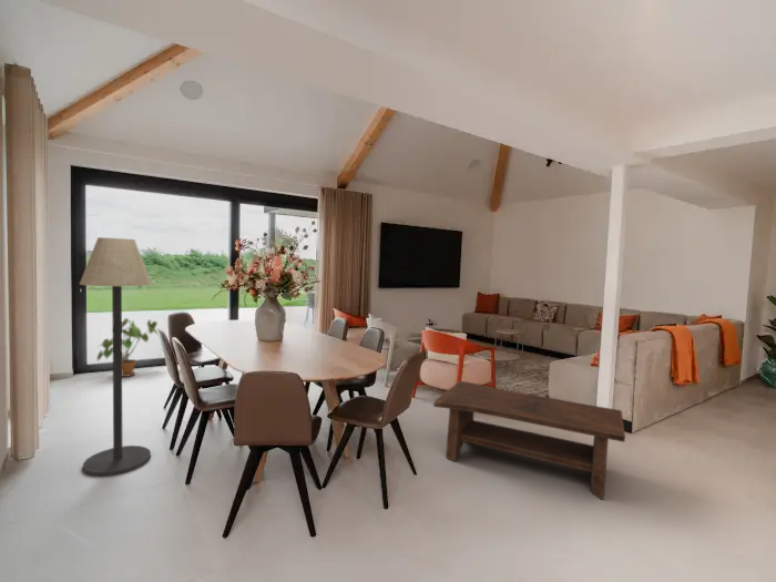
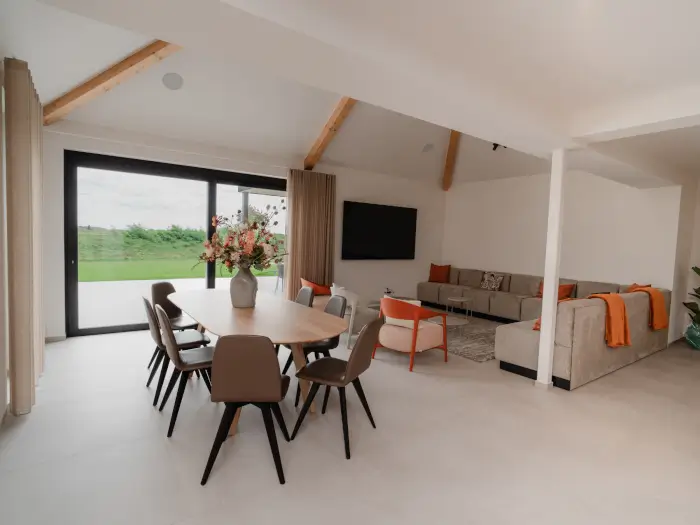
- floor lamp (116, 351)
- coffee table (525, 433)
- house plant (131, 345)
